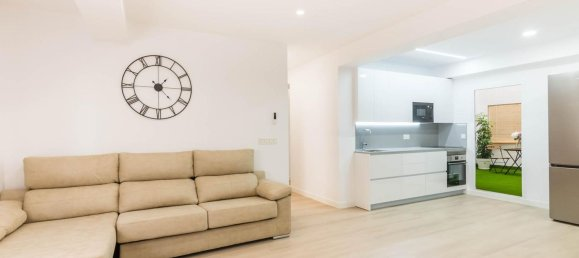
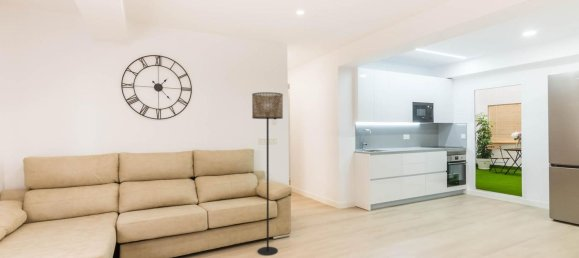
+ floor lamp (267, 172)
